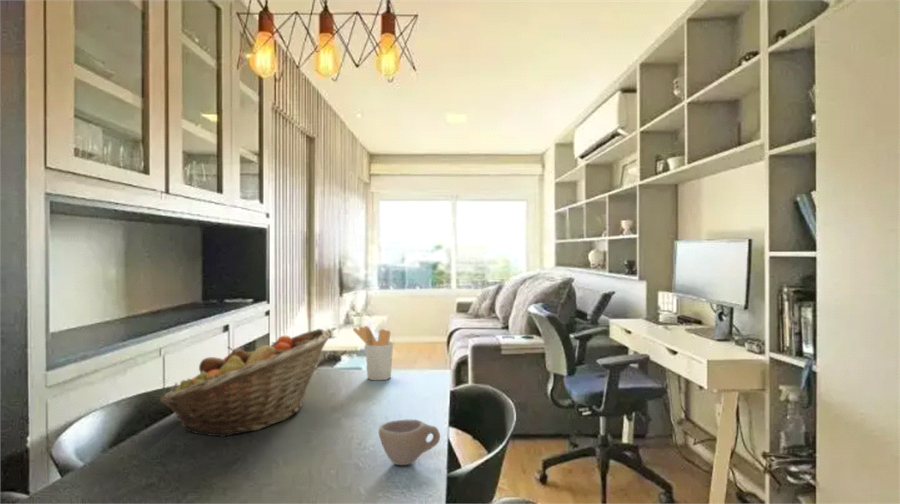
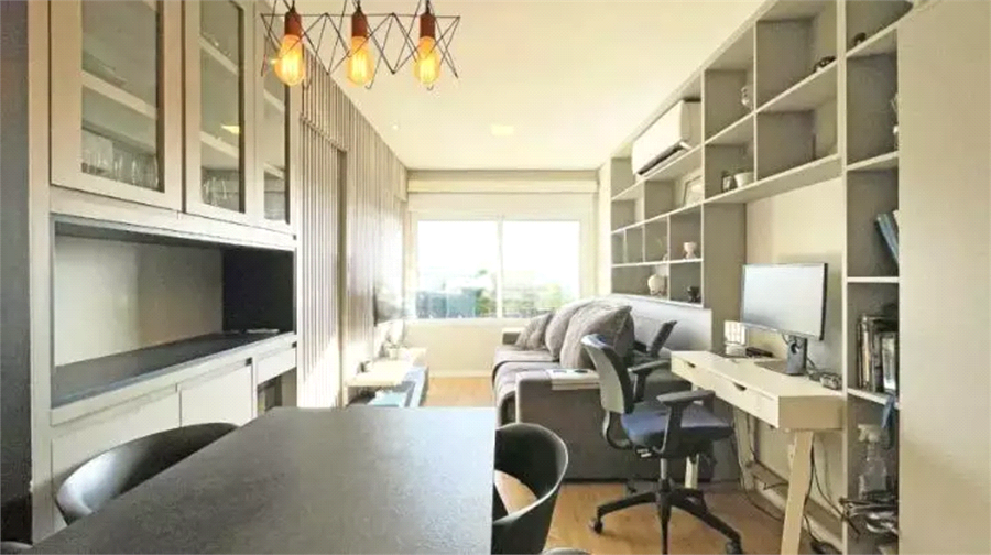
- utensil holder (373, 351)
- cup (409, 442)
- fruit basket (254, 374)
